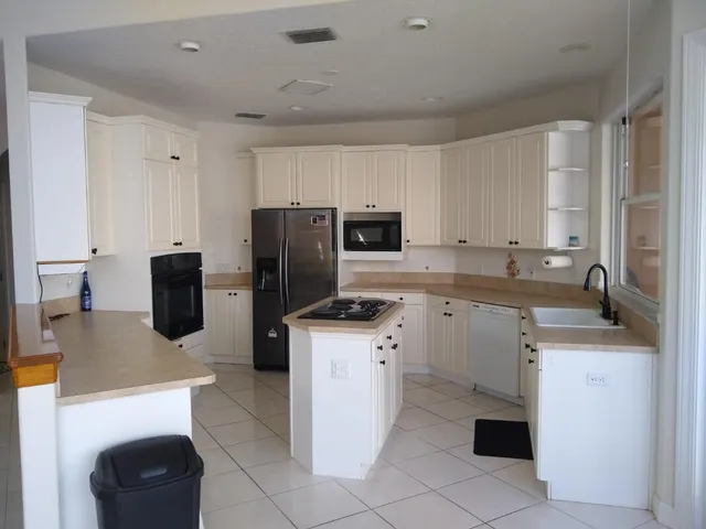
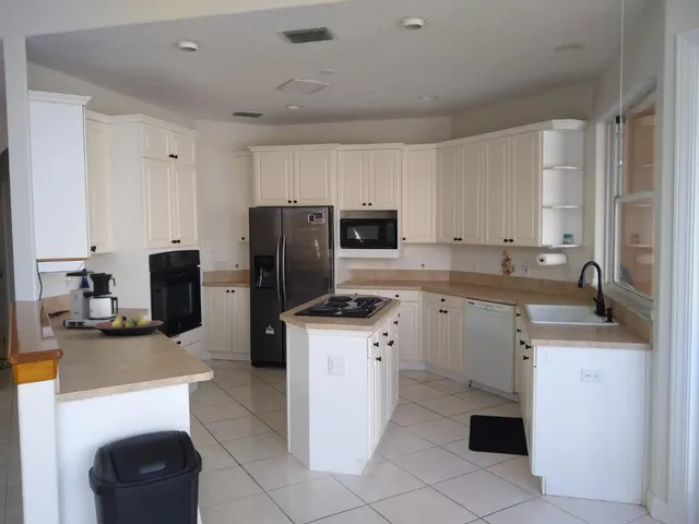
+ fruit bowl (129, 324)
+ coffee maker (94, 299)
